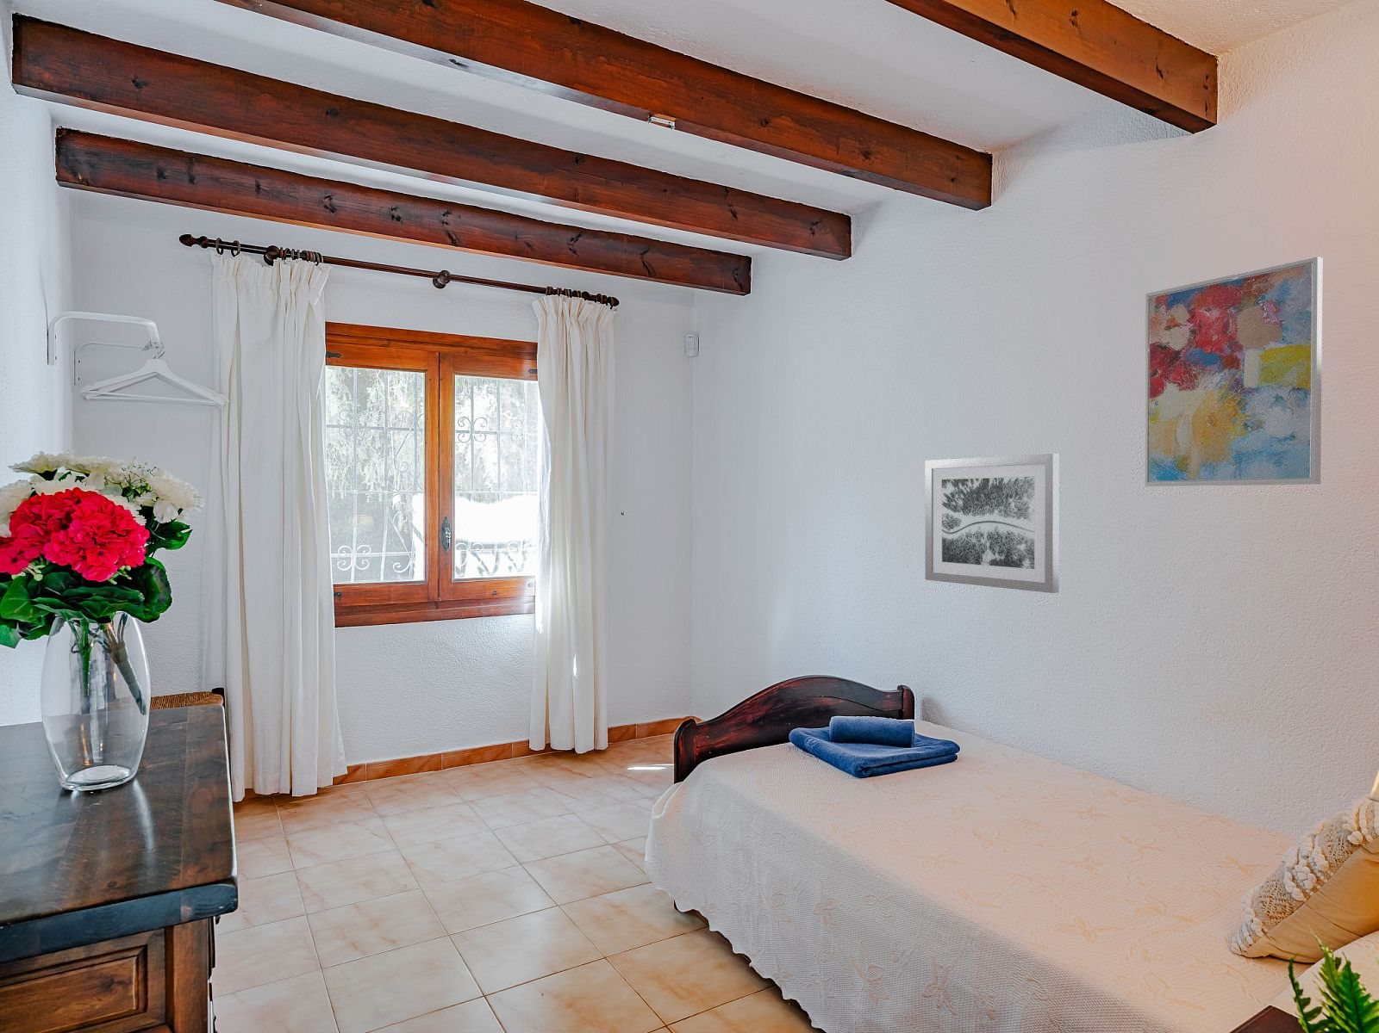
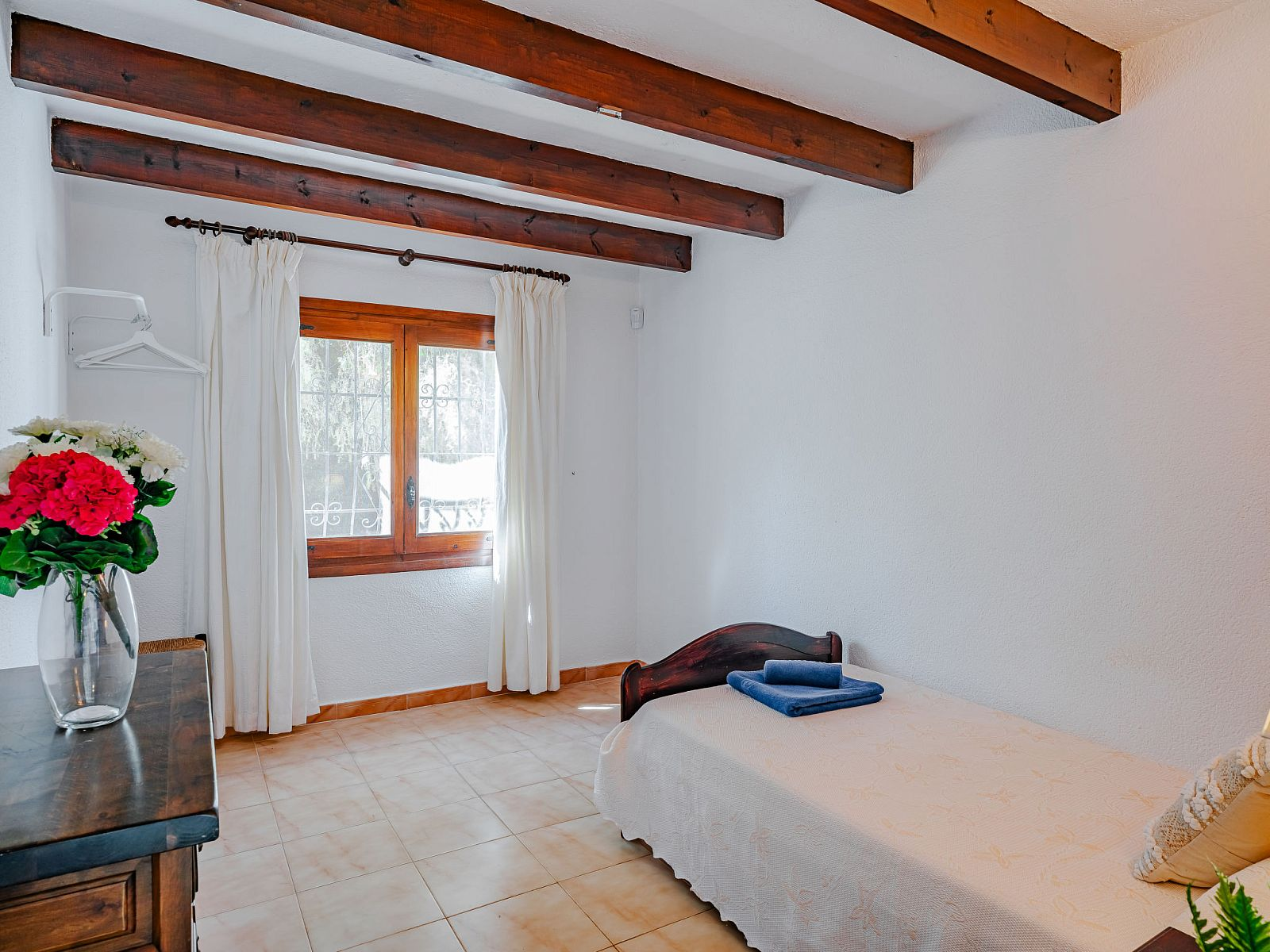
- wall art (1227, 381)
- wall art (987, 521)
